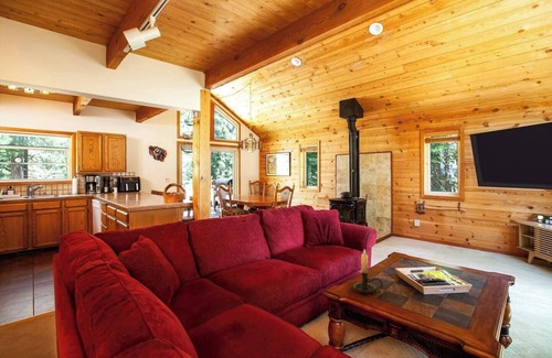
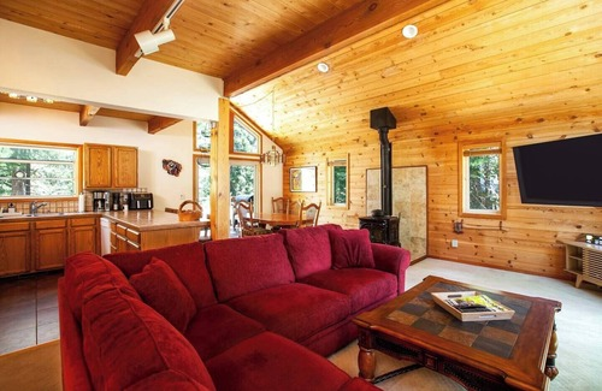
- candle holder (367, 270)
